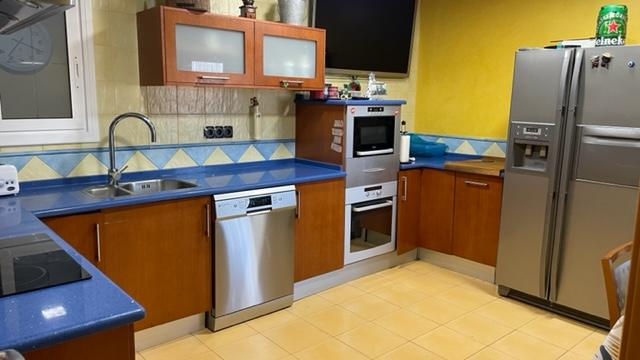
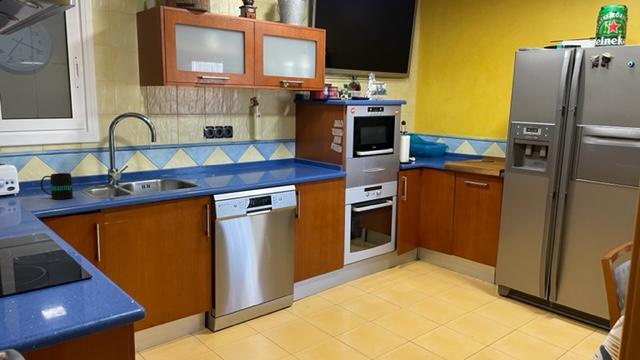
+ mug (56, 186)
